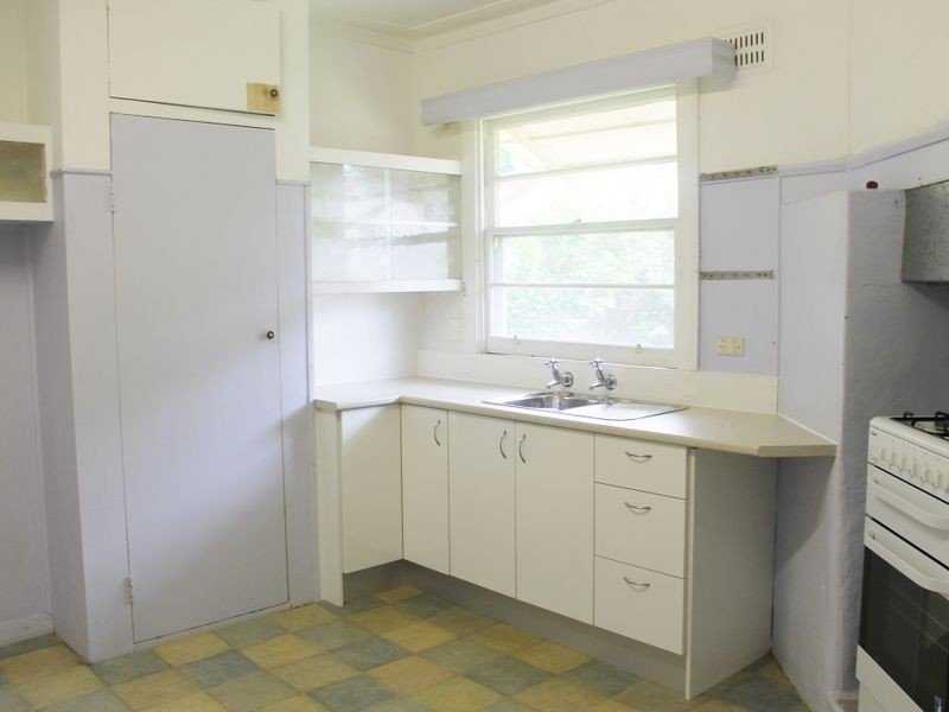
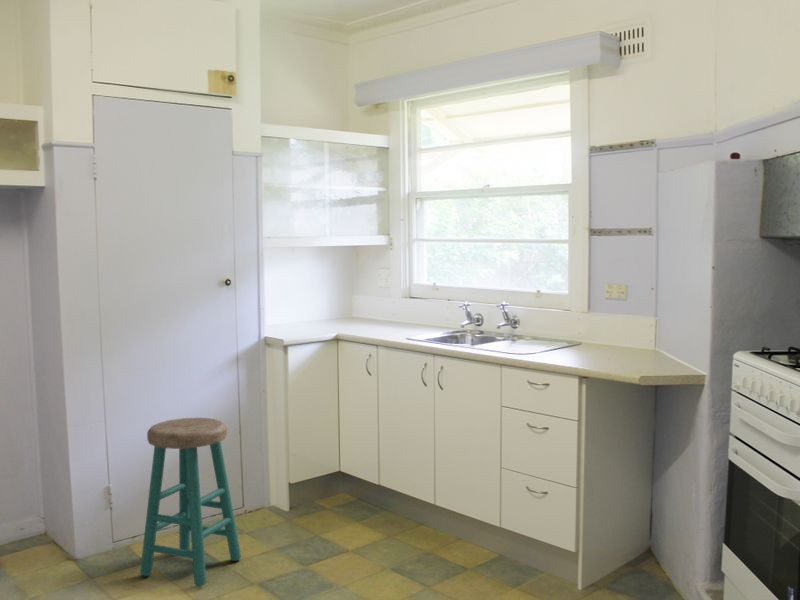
+ stool (189, 497)
